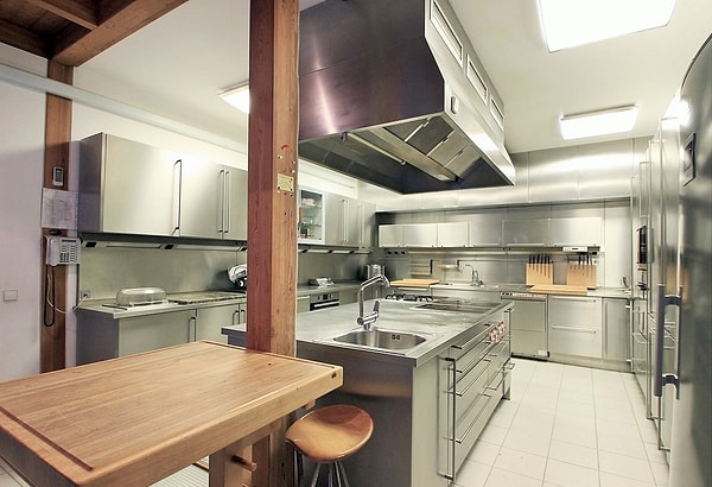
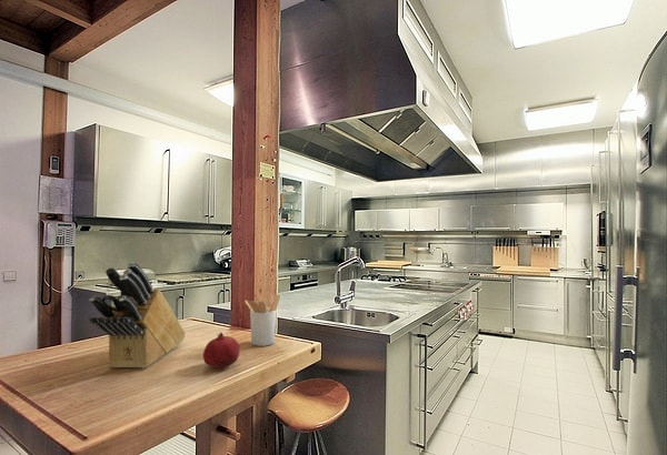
+ knife block (143, 309)
+ utensil holder (260, 320)
+ fruit (221, 348)
